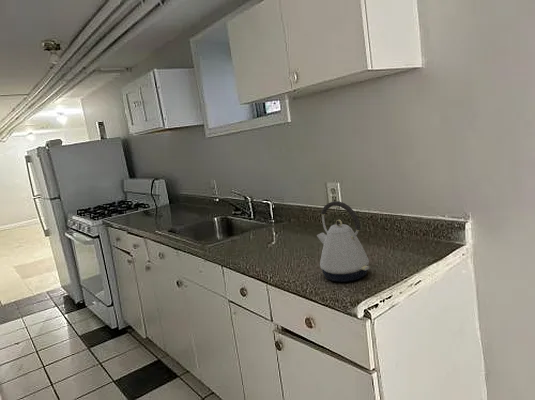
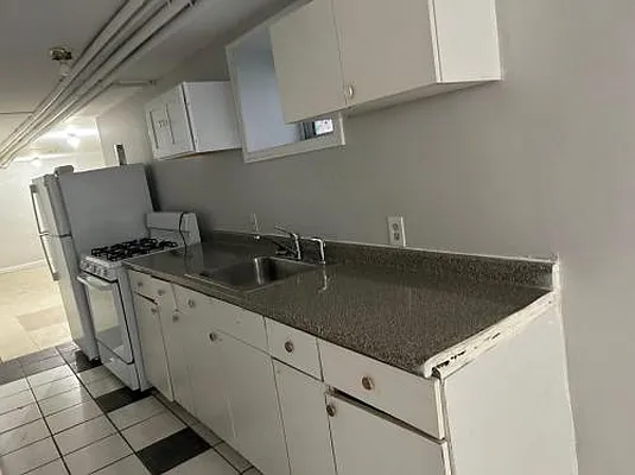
- kettle (339, 238)
